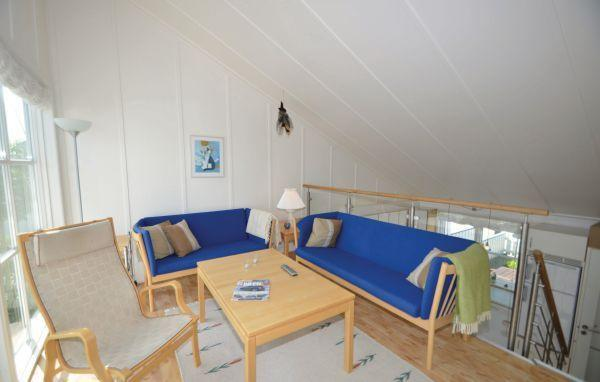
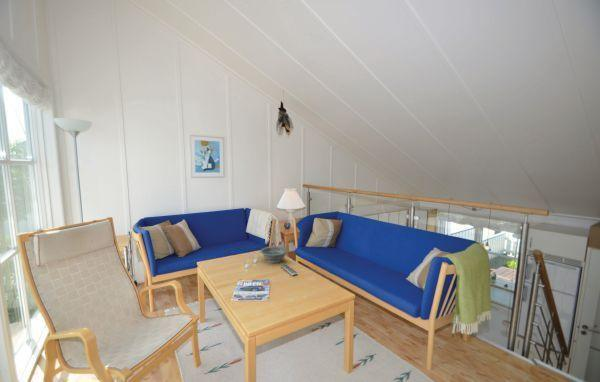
+ decorative bowl (274, 255)
